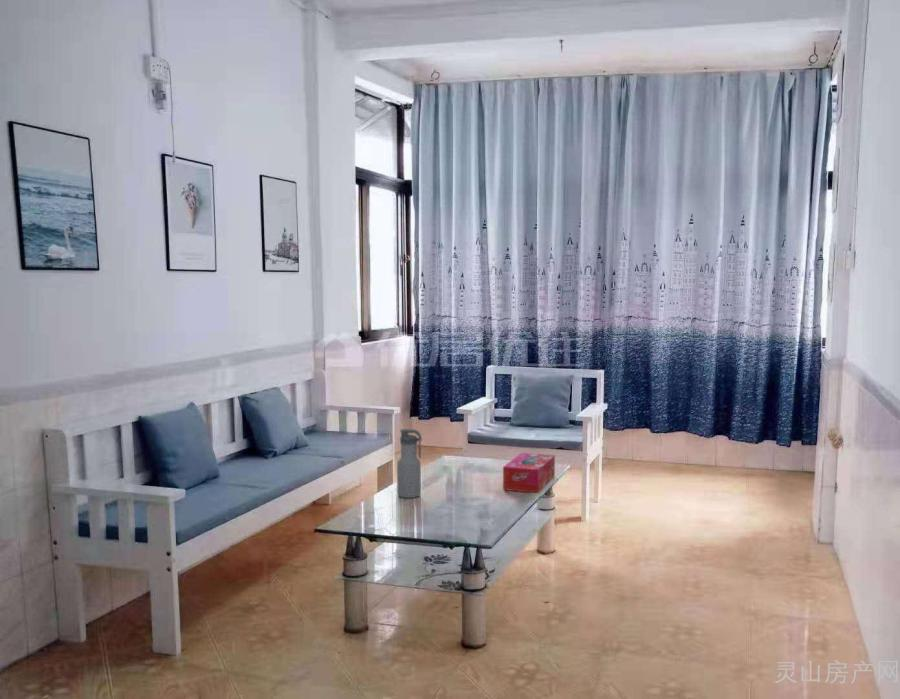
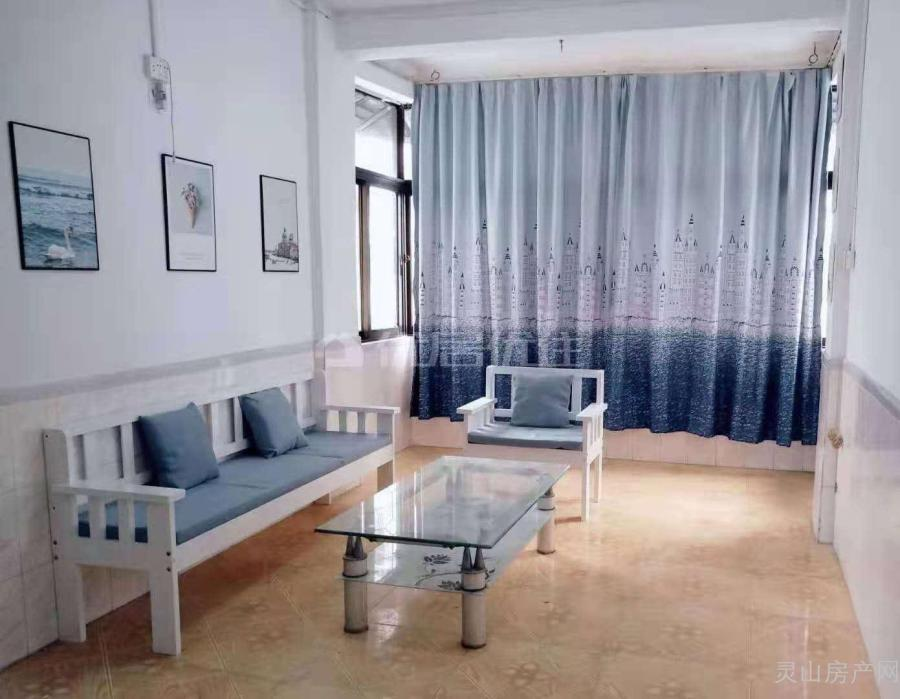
- water bottle (409, 462)
- tissue box (529, 472)
